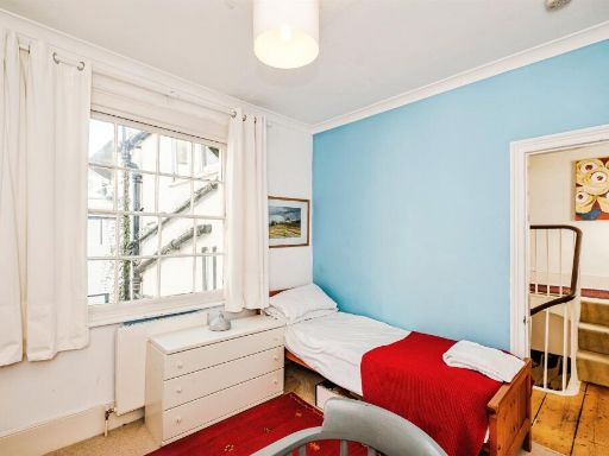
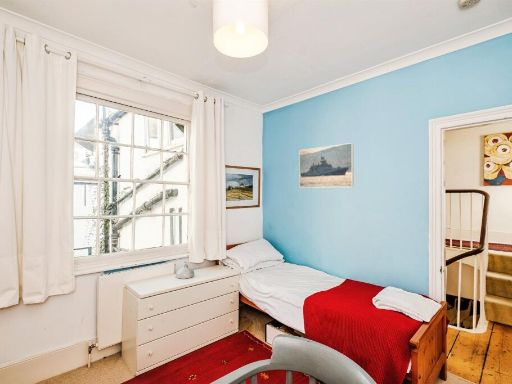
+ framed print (324, 167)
